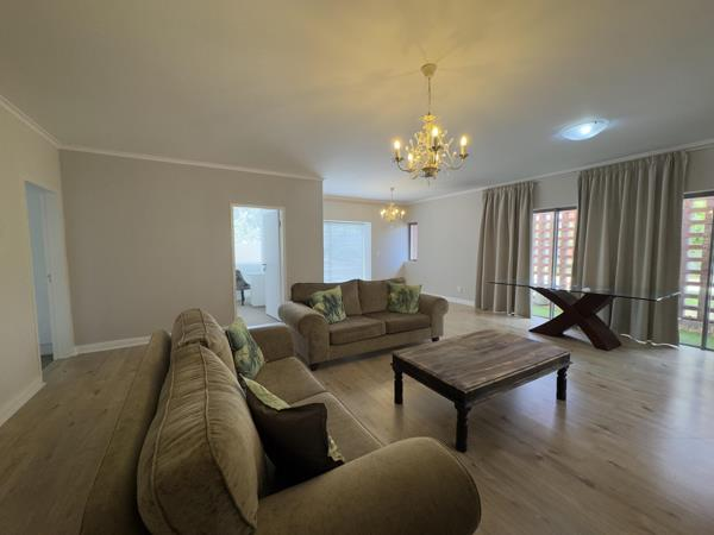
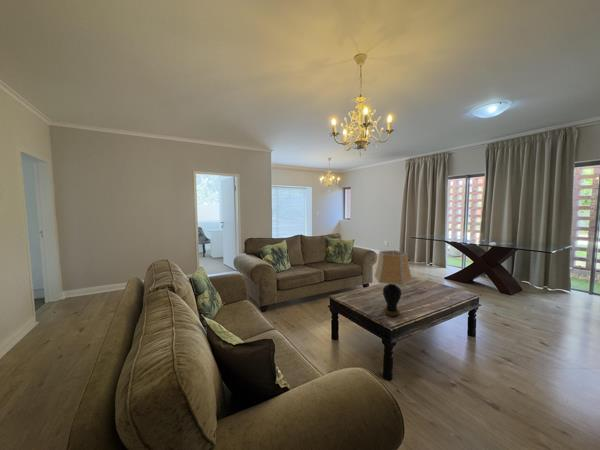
+ table lamp (394, 283)
